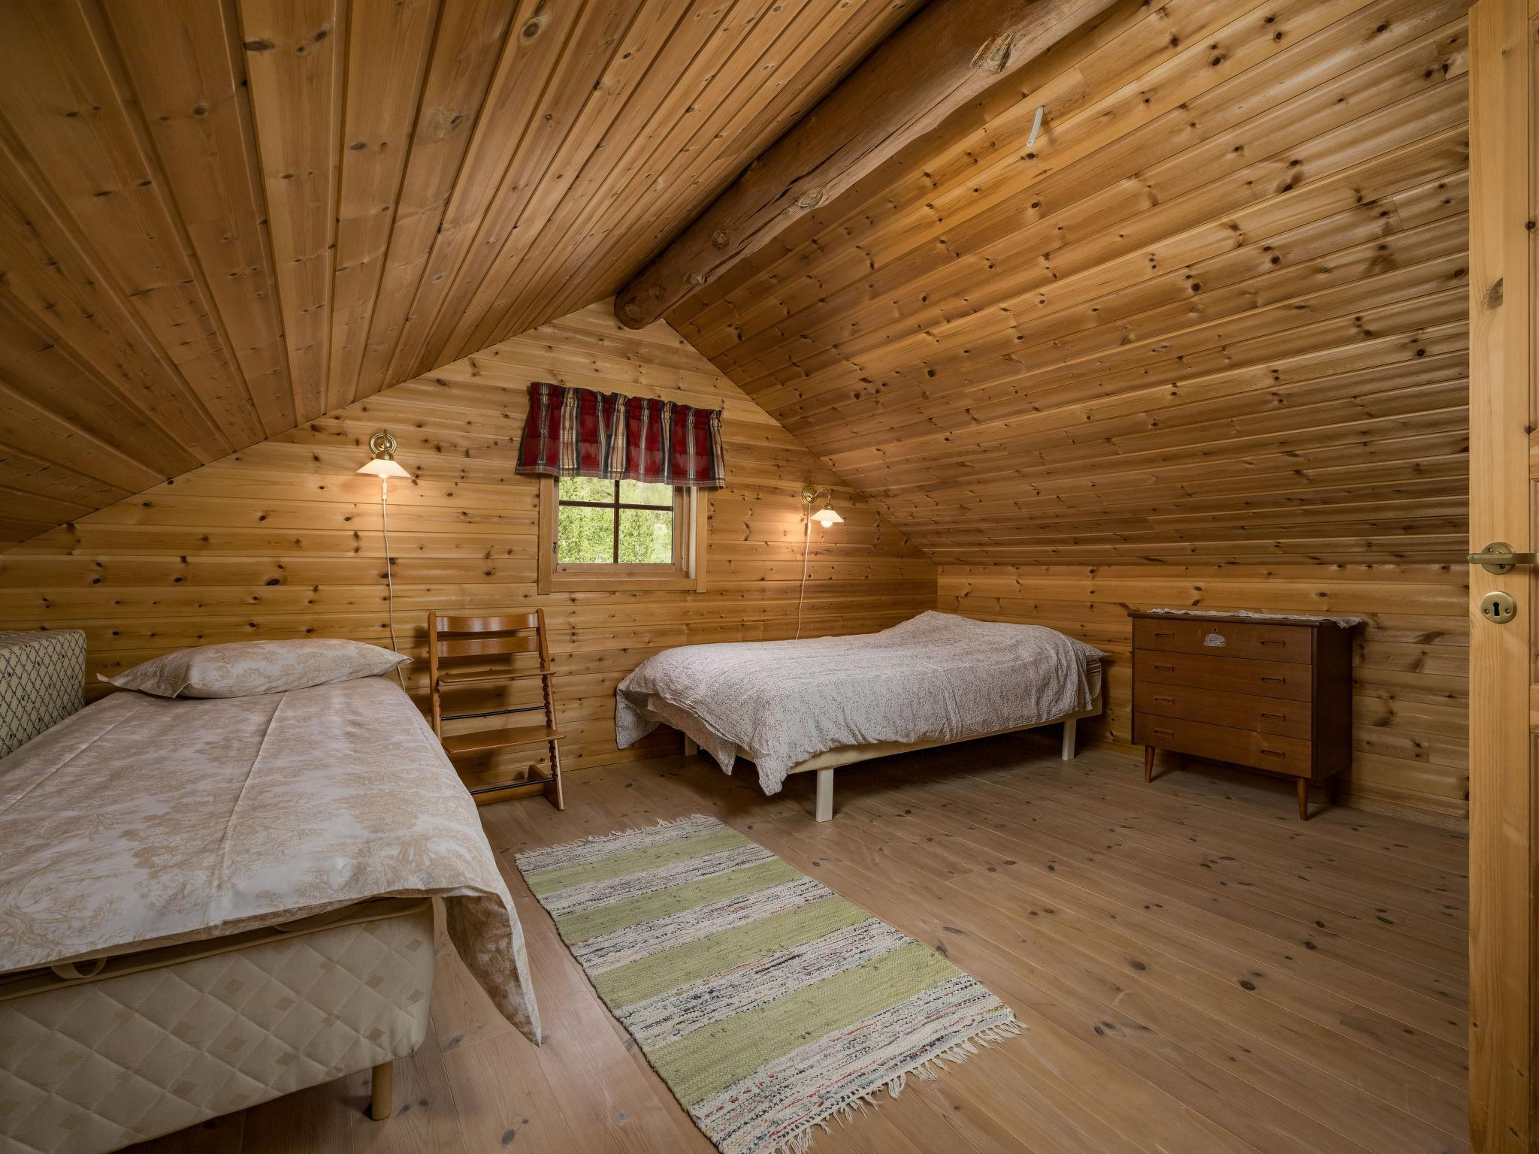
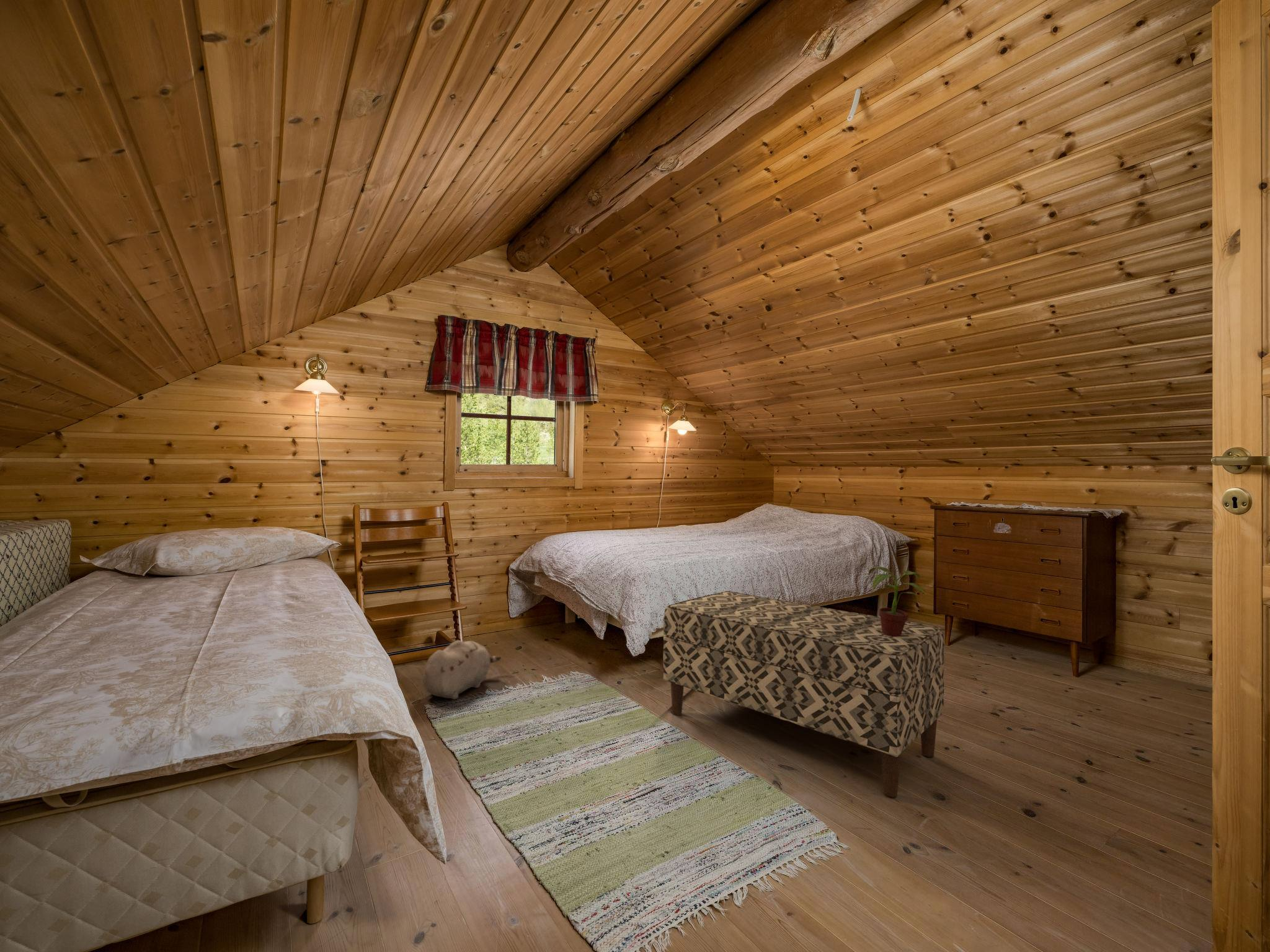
+ plush toy (461, 663)
+ potted plant (893, 602)
+ bench (793, 674)
